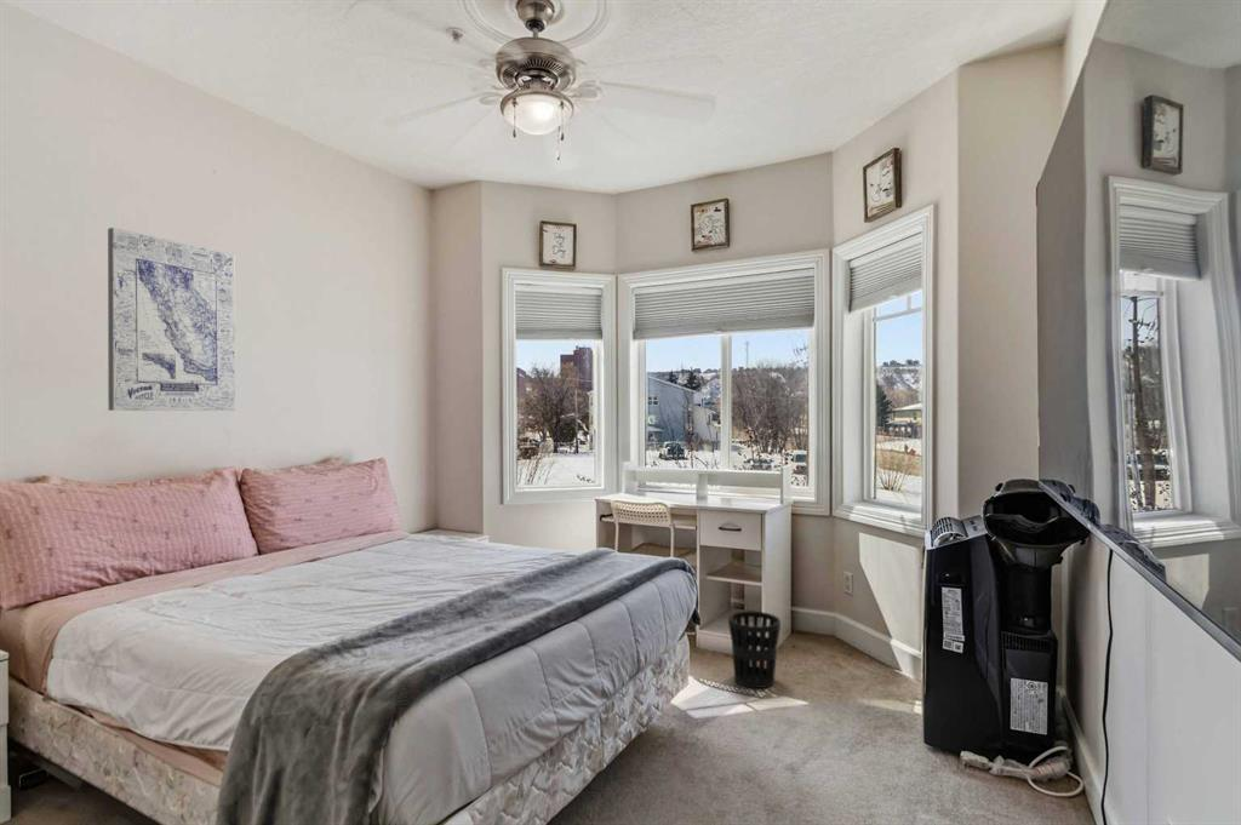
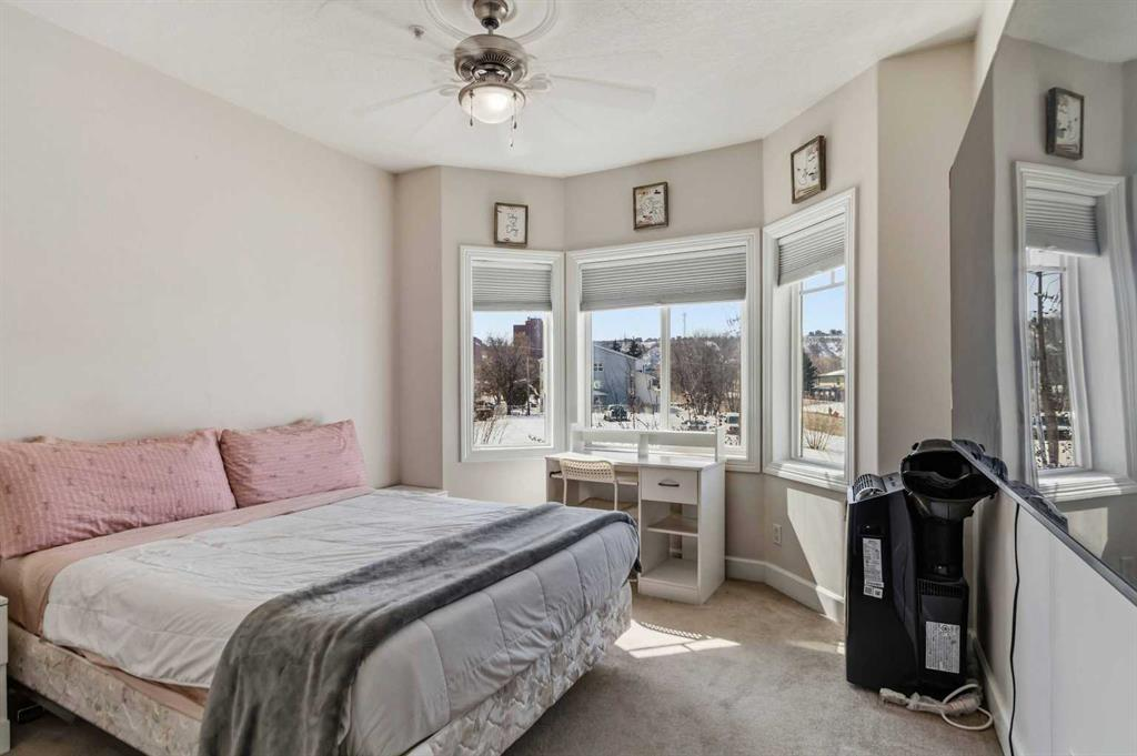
- wall art (176, 326)
- wastebasket (754, 648)
